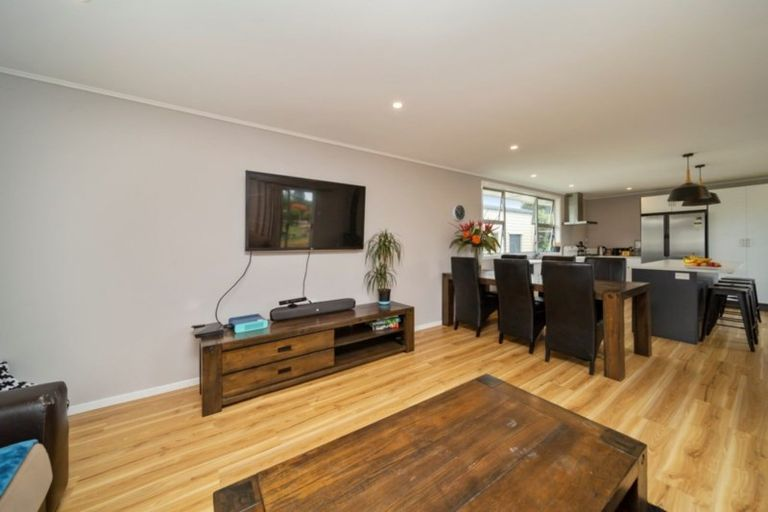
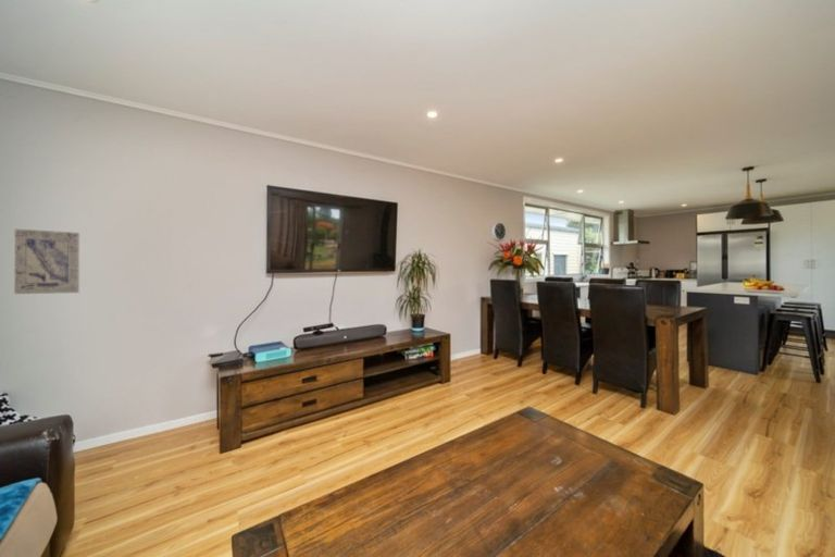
+ wall art (48, 262)
